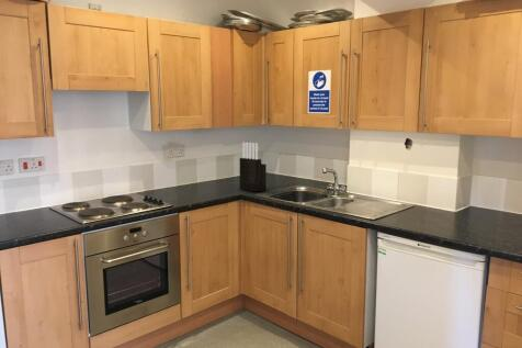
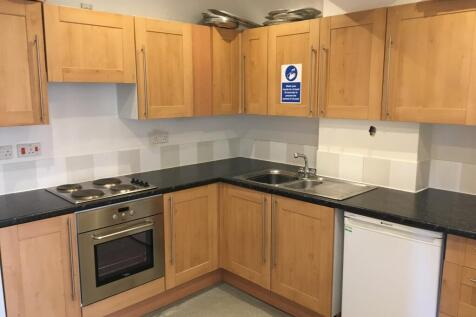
- knife block (253, 166)
